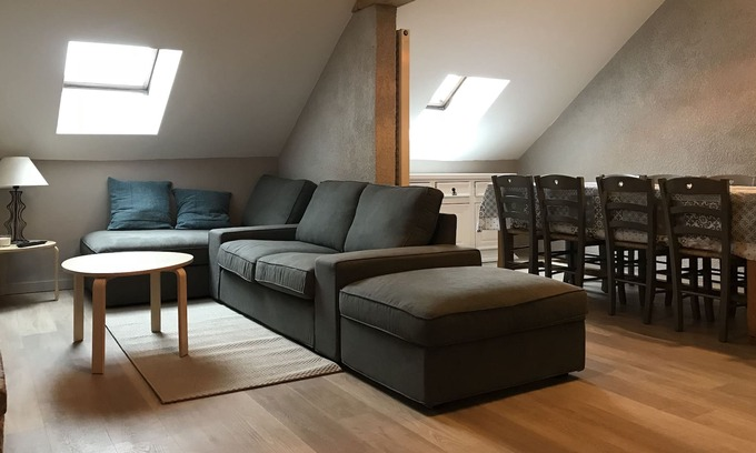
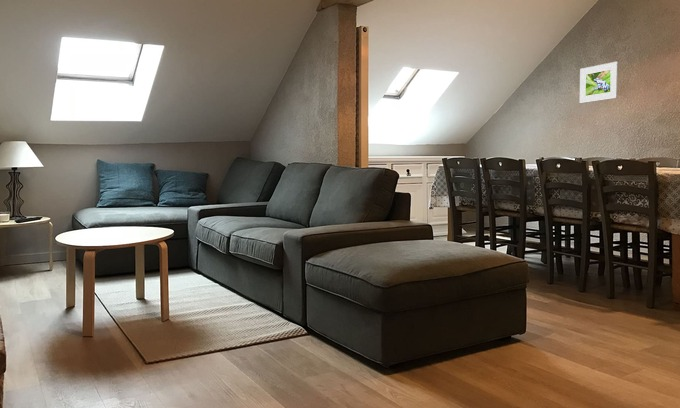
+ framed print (598, 83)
